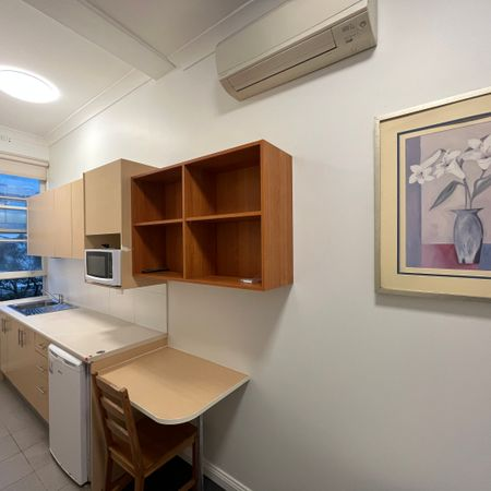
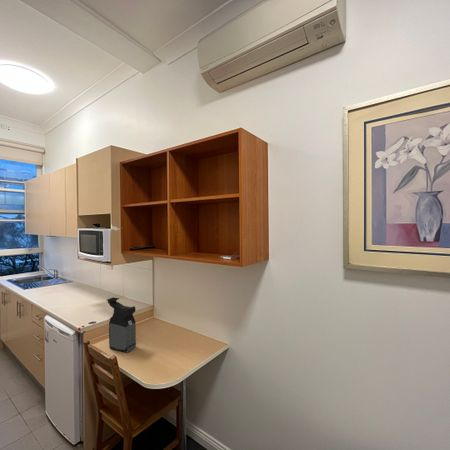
+ coffee maker (121, 323)
